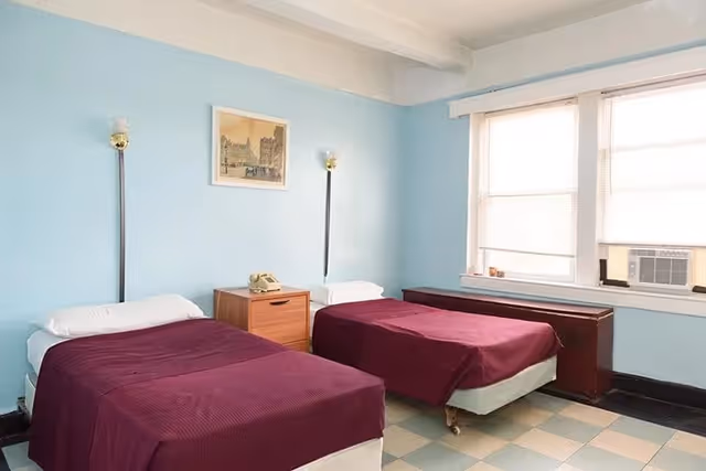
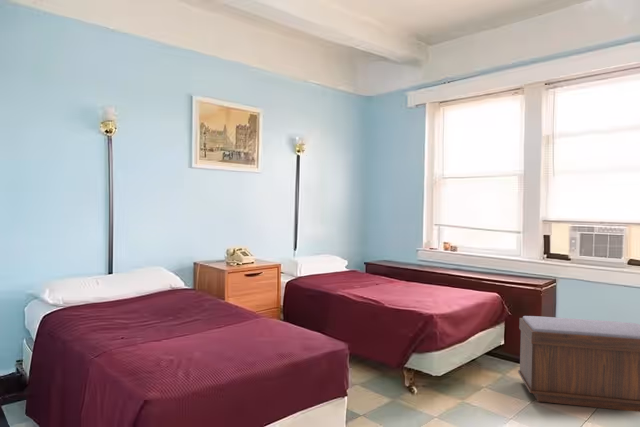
+ bench (586, 360)
